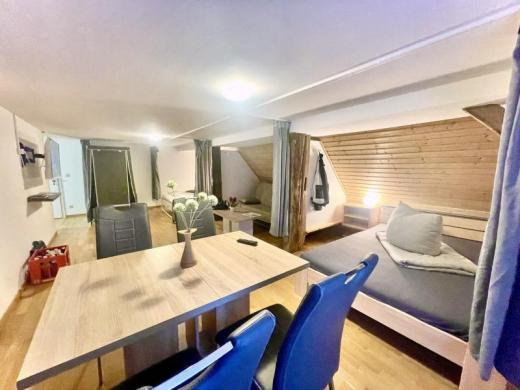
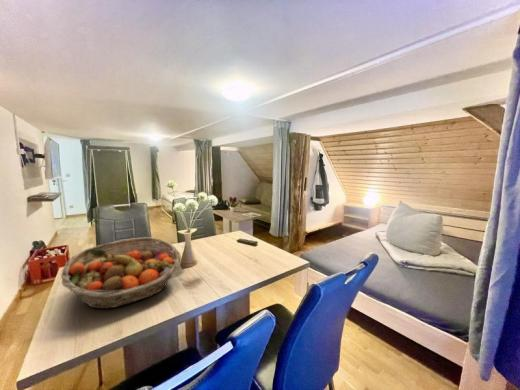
+ fruit basket (128, 268)
